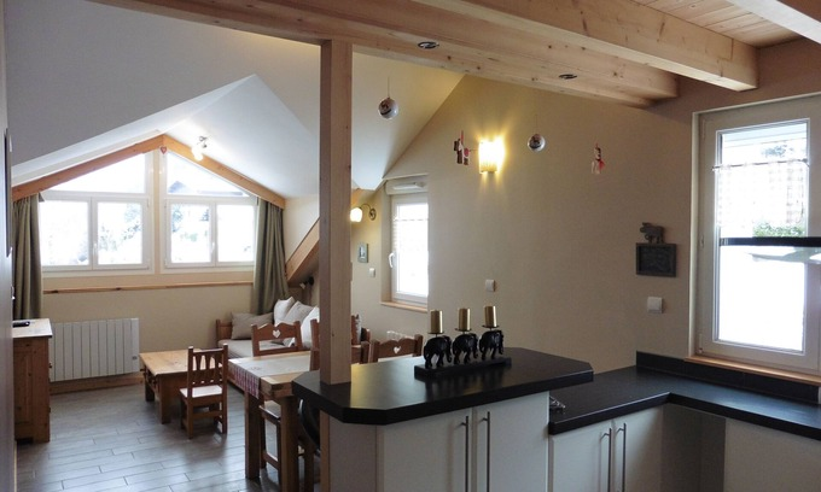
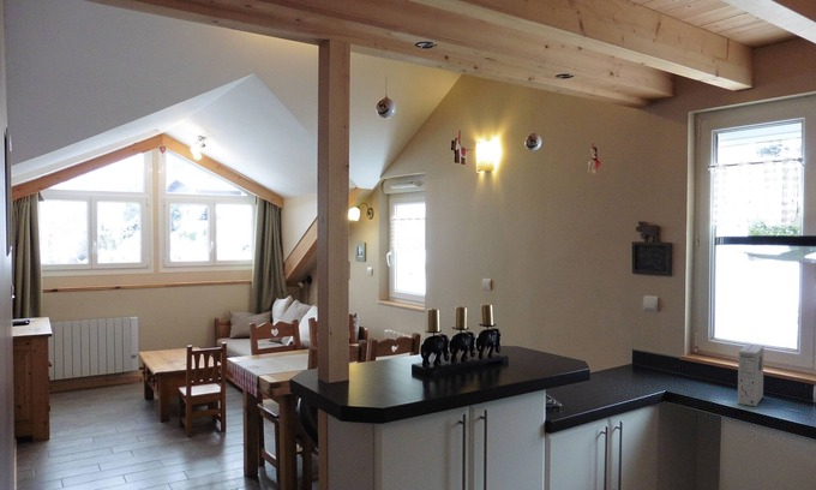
+ cereal box (750, 374)
